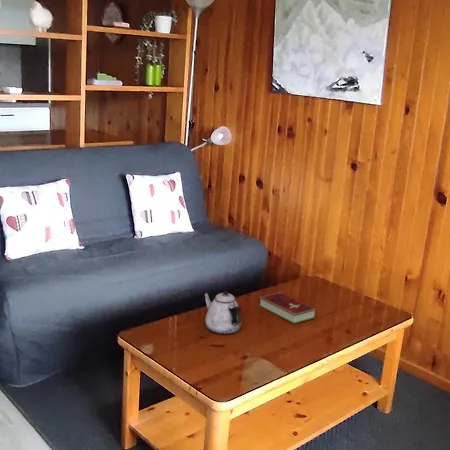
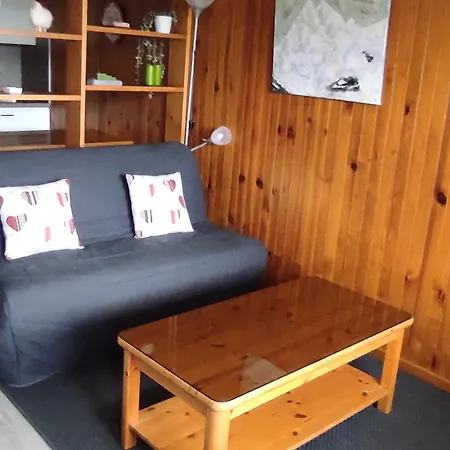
- teapot (221, 308)
- hardcover book (286, 307)
